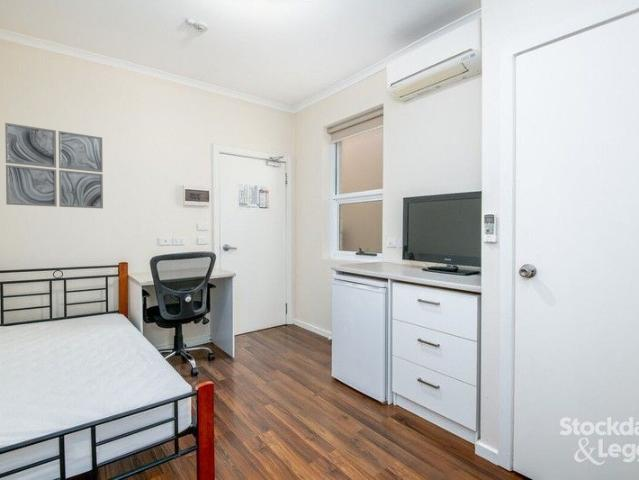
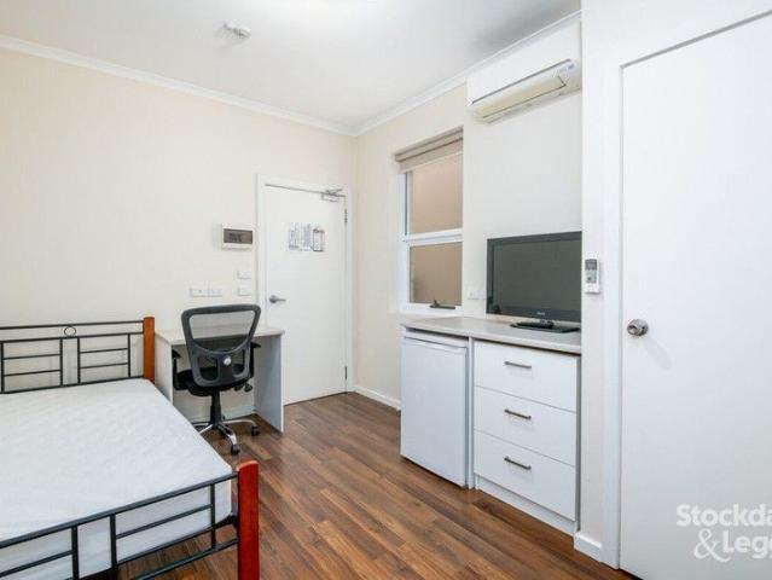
- wall art (59, 167)
